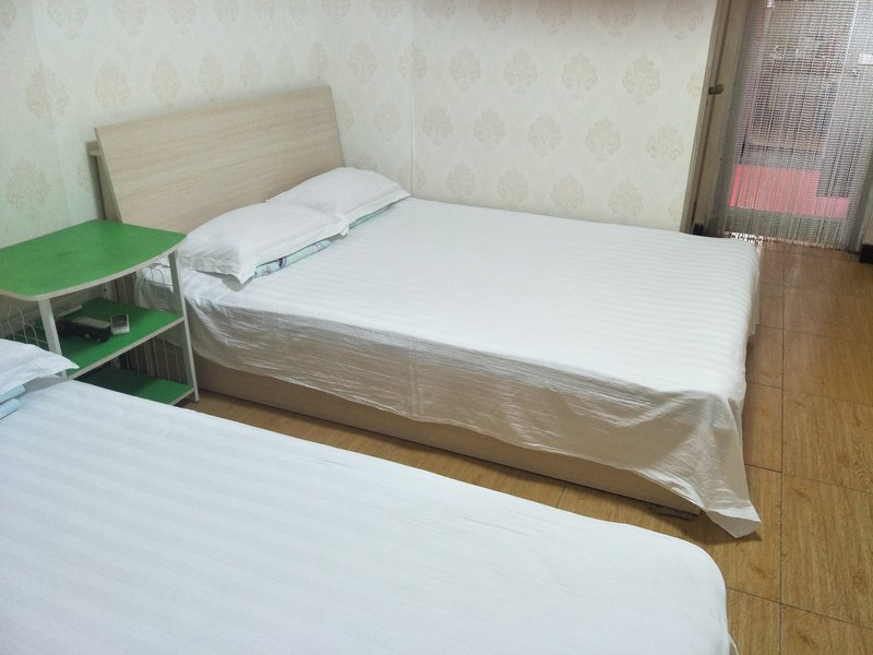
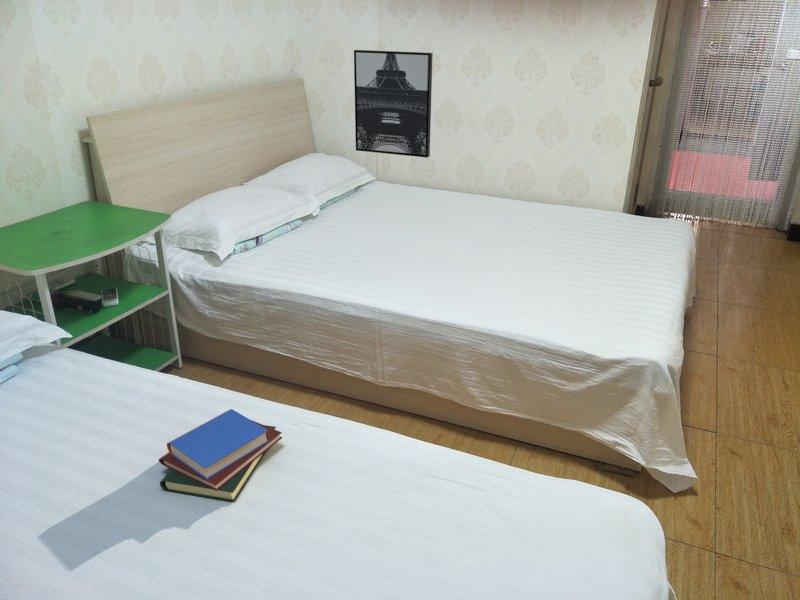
+ wall art (392, 104)
+ book (222, 446)
